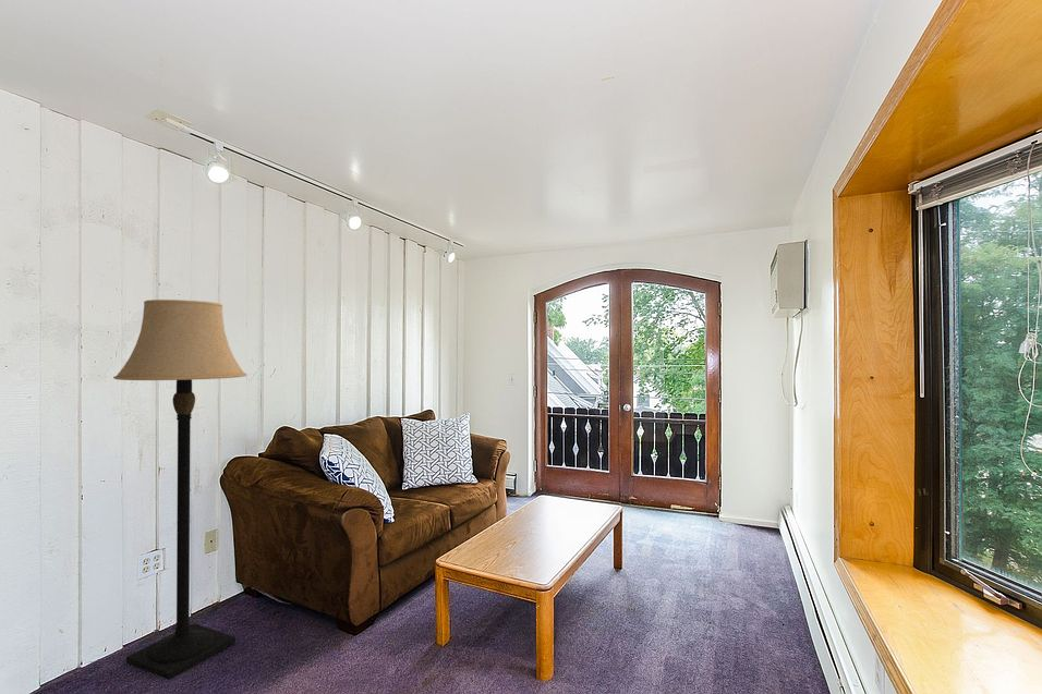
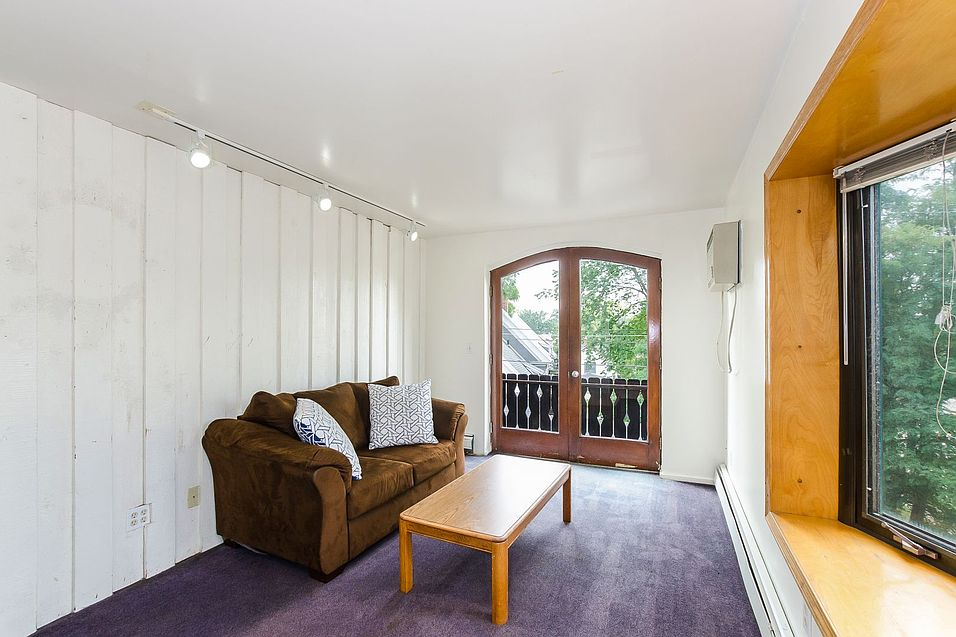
- lamp (183, 476)
